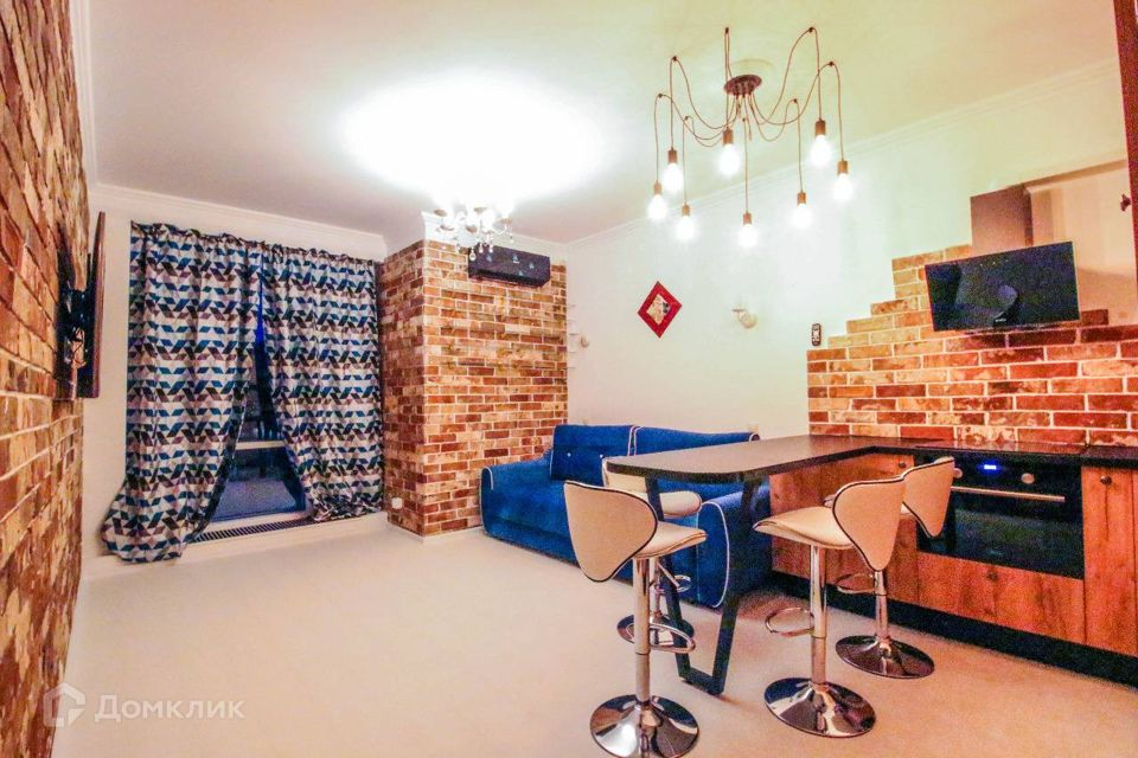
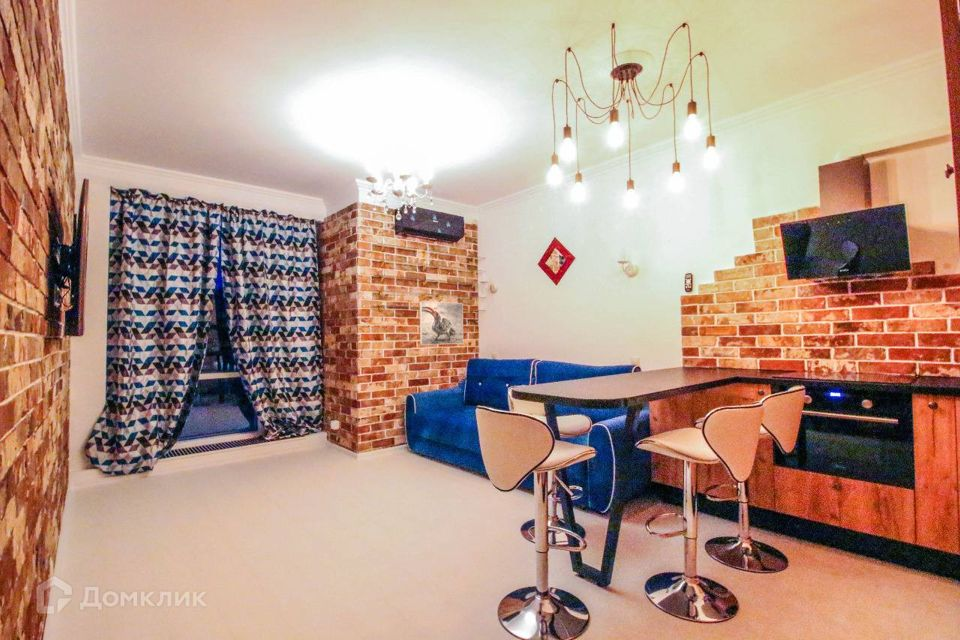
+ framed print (442, 323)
